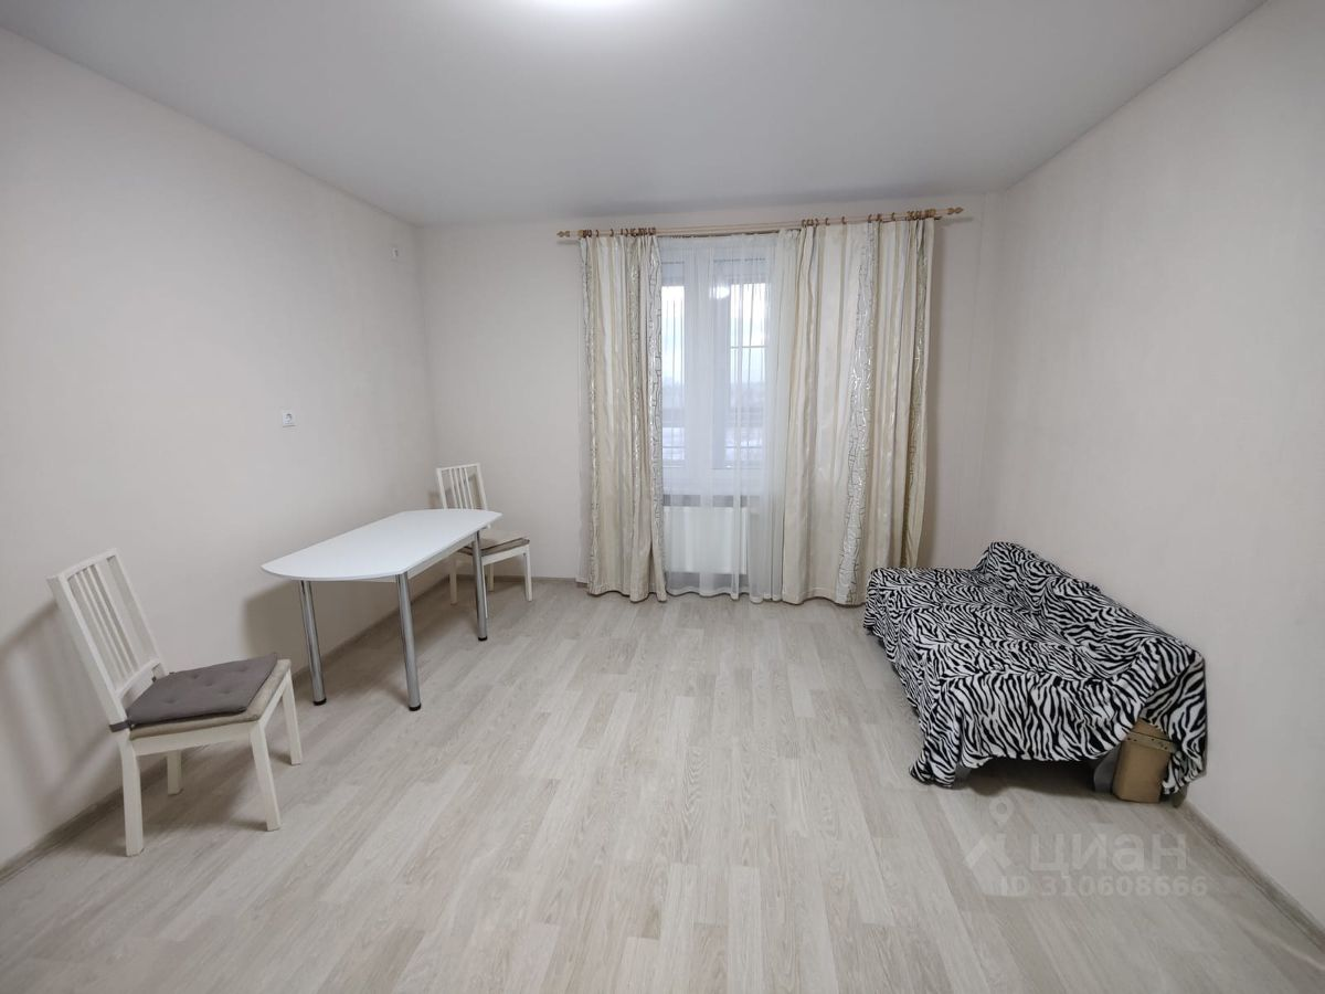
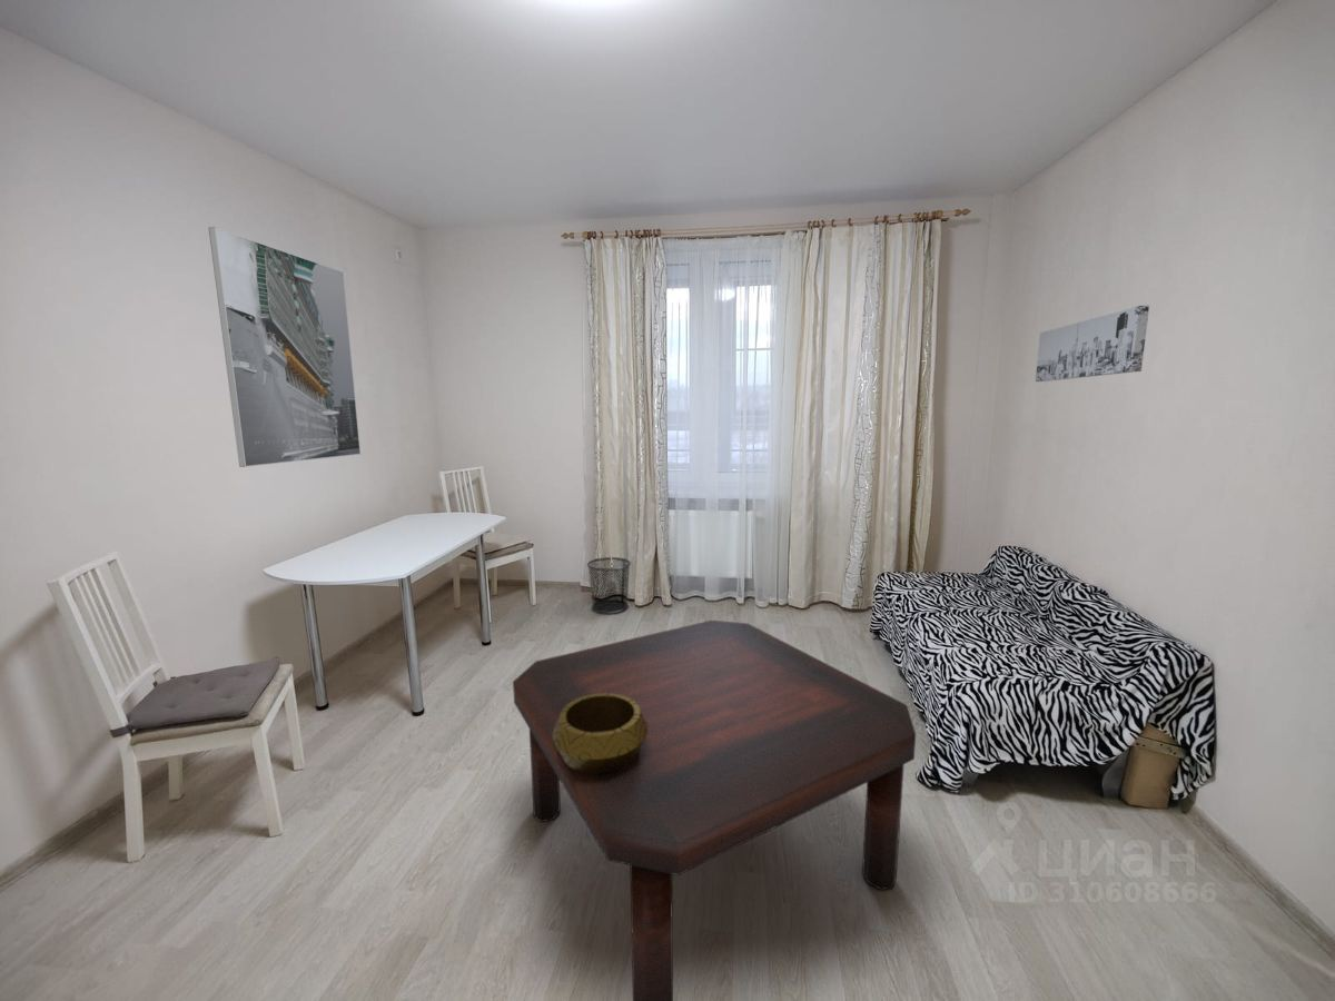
+ decorative bowl (601, 730)
+ wall art (1084, 349)
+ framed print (296, 358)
+ waste bin (609, 585)
+ coffee table (700, 767)
